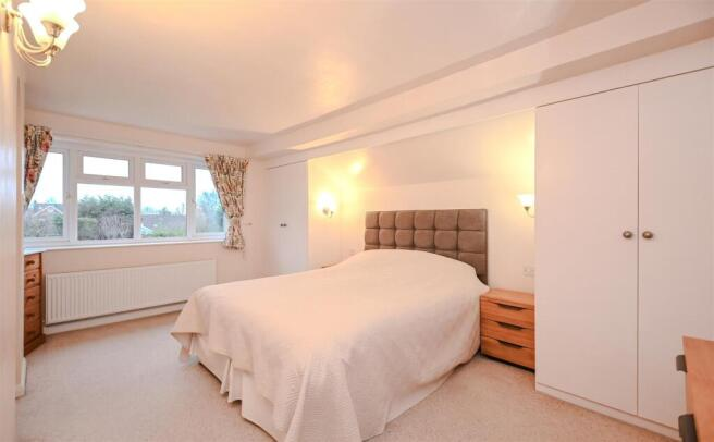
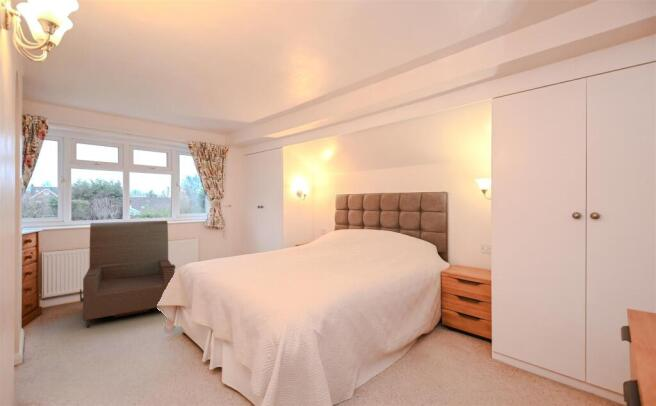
+ armchair (130, 265)
